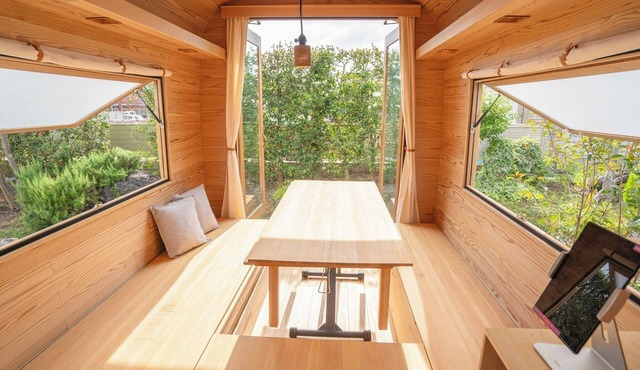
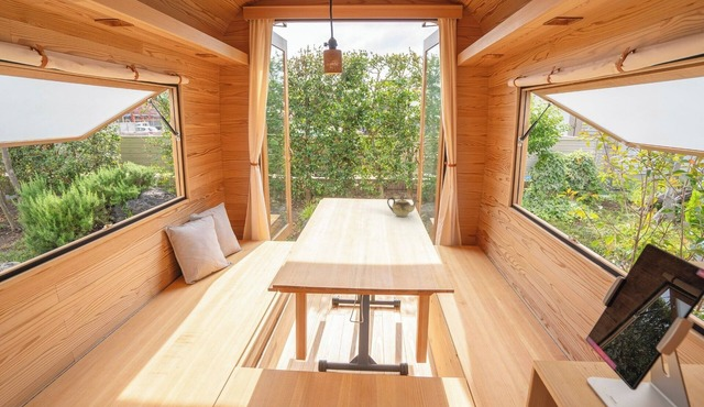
+ teapot (403, 206)
